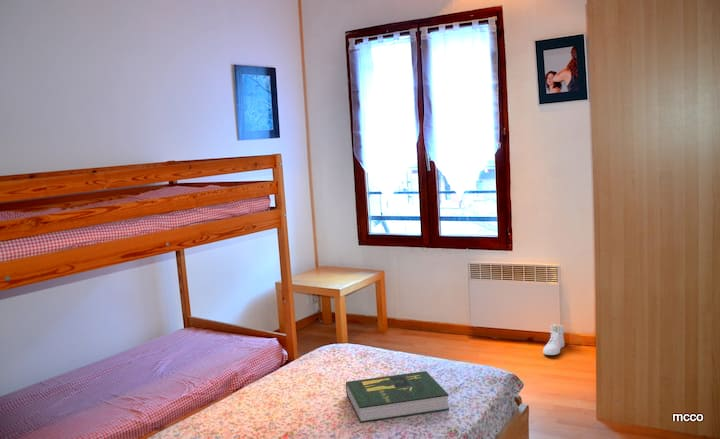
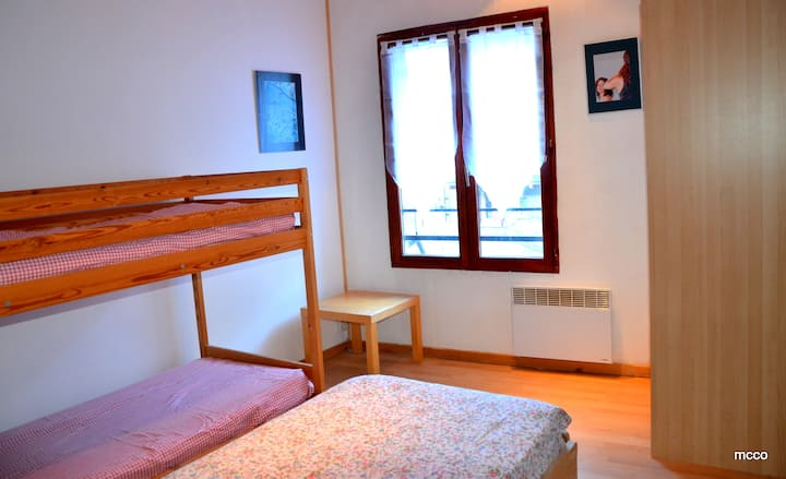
- sneaker (553, 337)
- book (395, 394)
